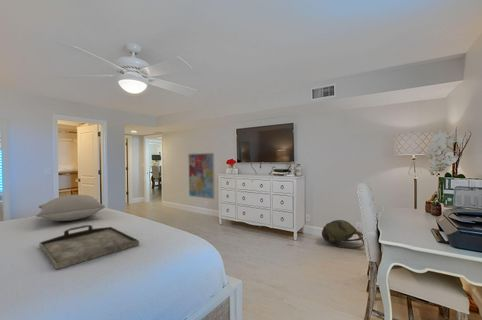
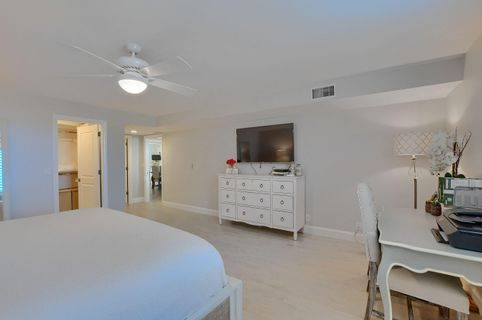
- pillow (71, 206)
- serving tray (89, 239)
- backpack (343, 232)
- wall art (201, 175)
